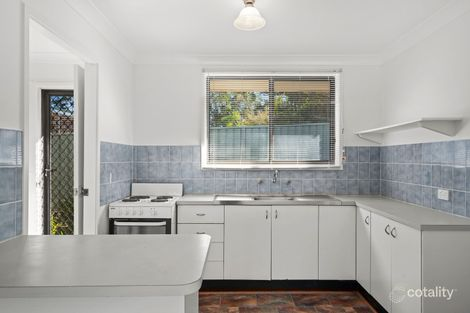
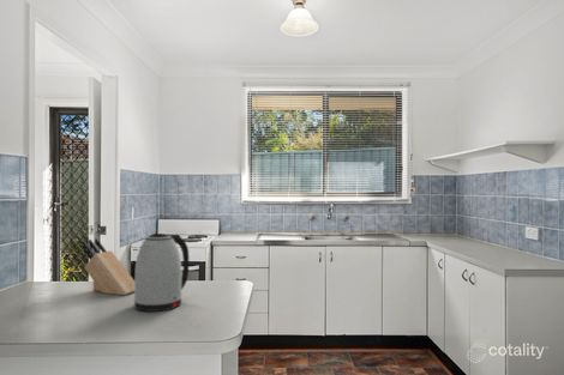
+ knife block (108, 265)
+ kettle (164, 267)
